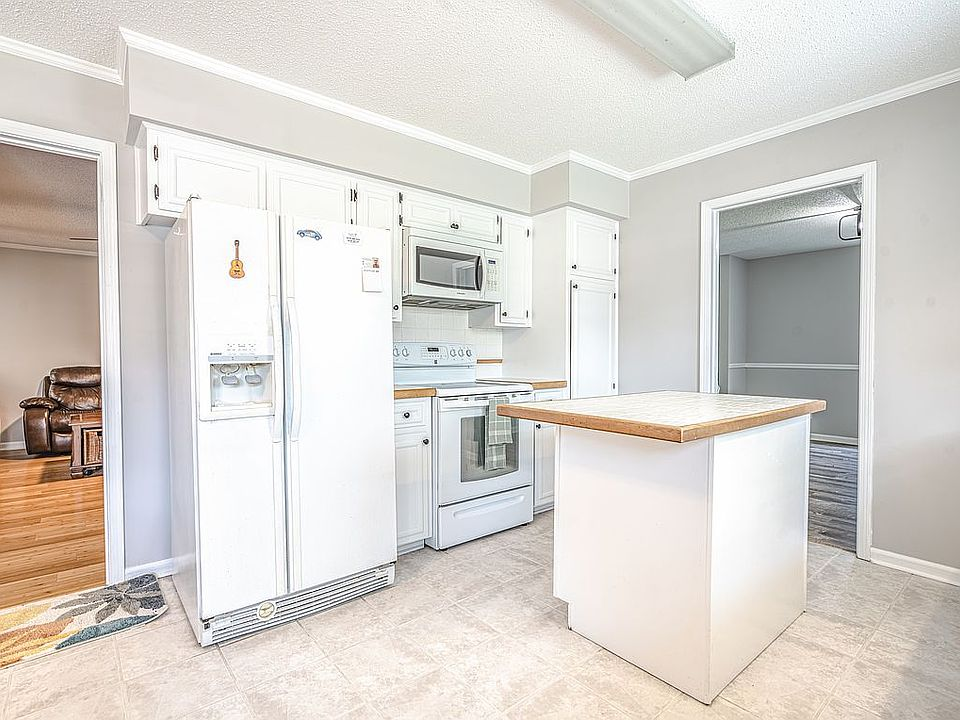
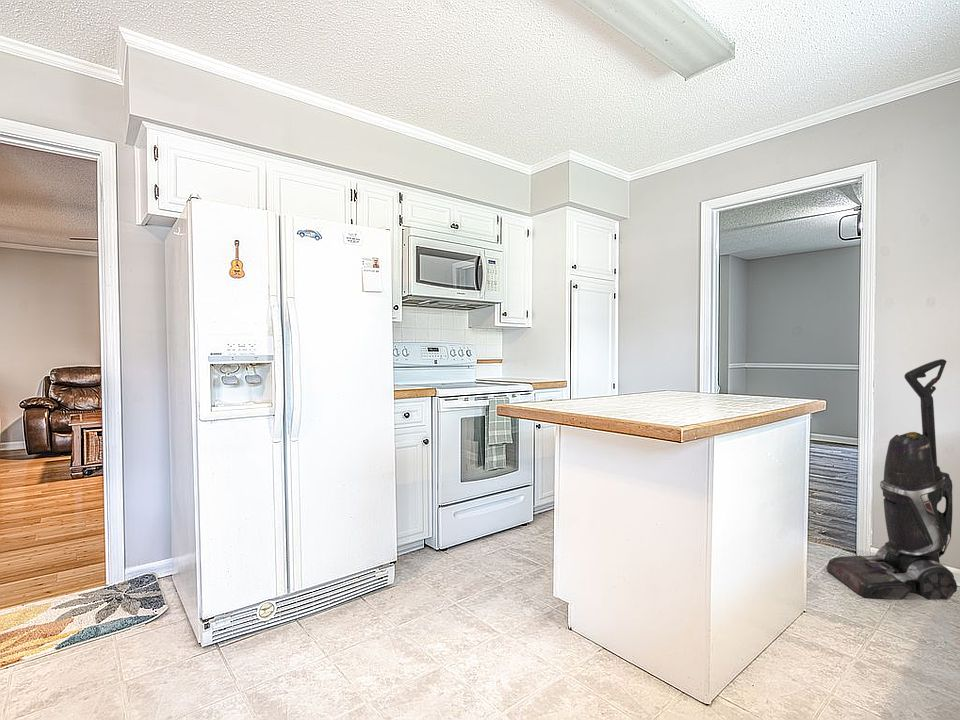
+ vacuum cleaner (888, 472)
